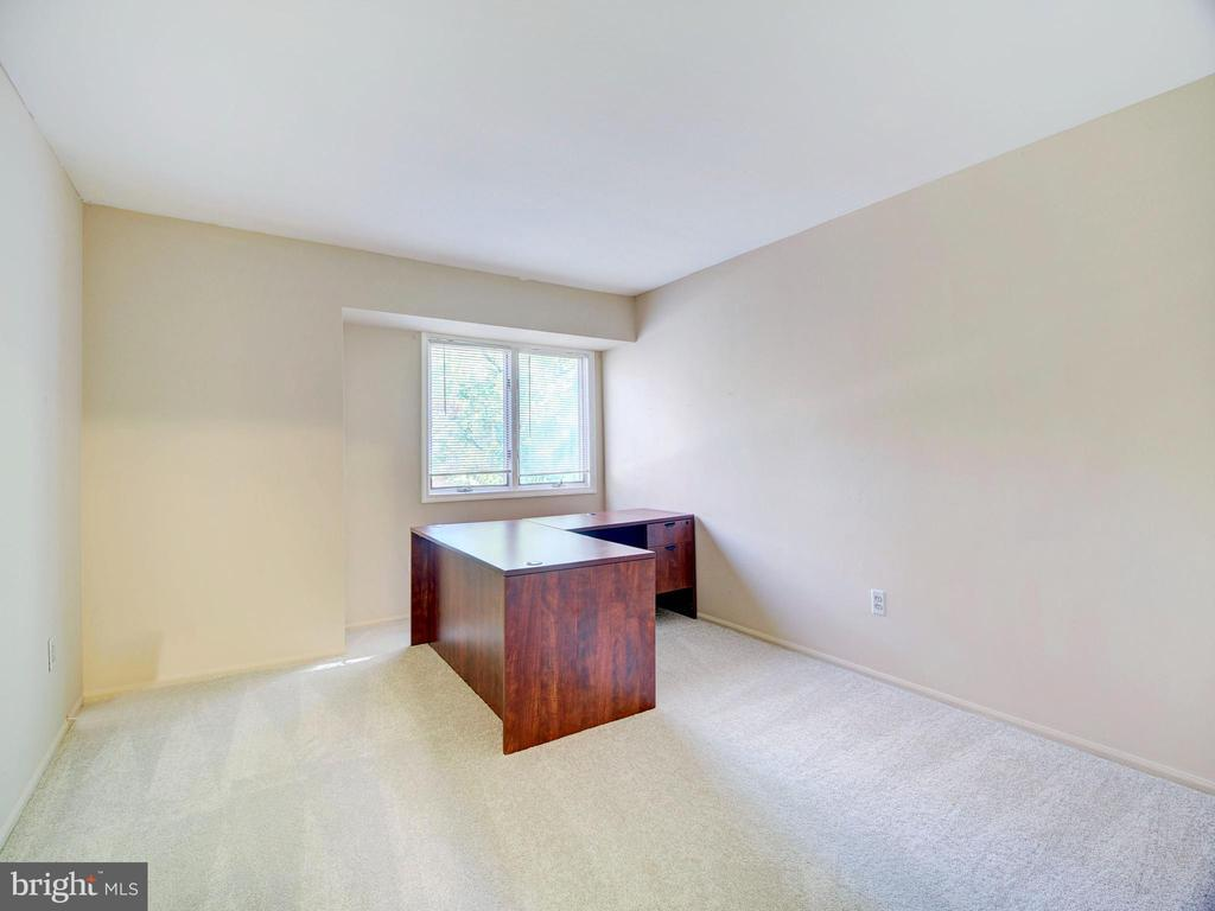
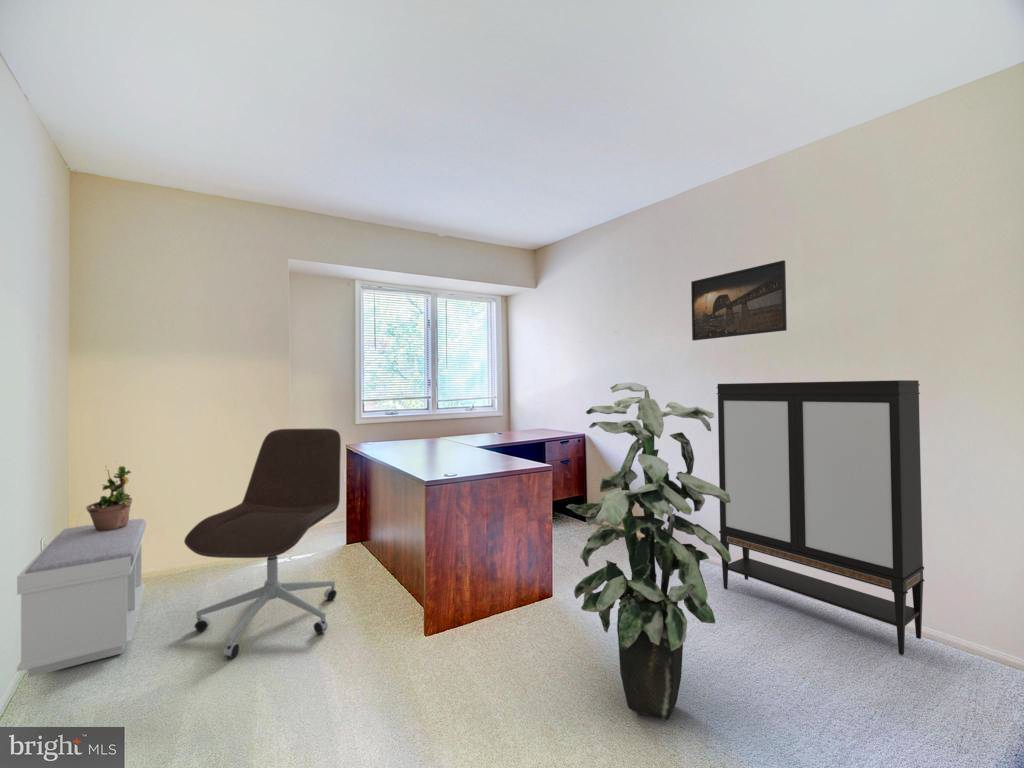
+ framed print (734, 303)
+ storage cabinet (808, 496)
+ bench (93, 584)
+ office chair (272, 527)
+ potted plant (110, 494)
+ indoor plant (642, 538)
